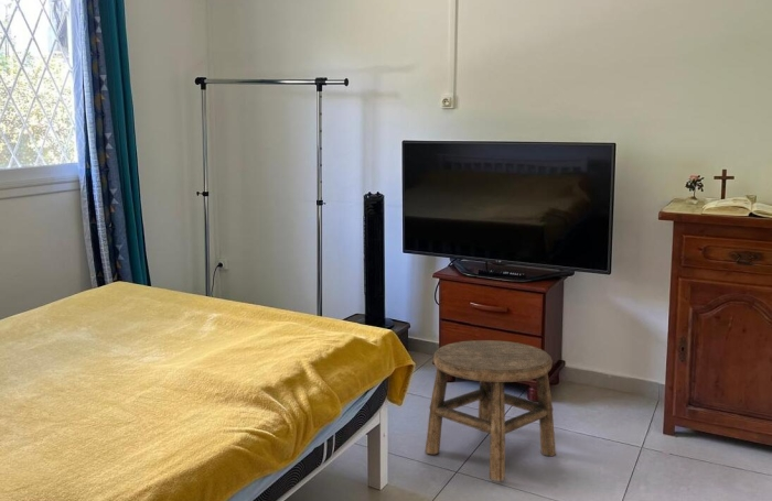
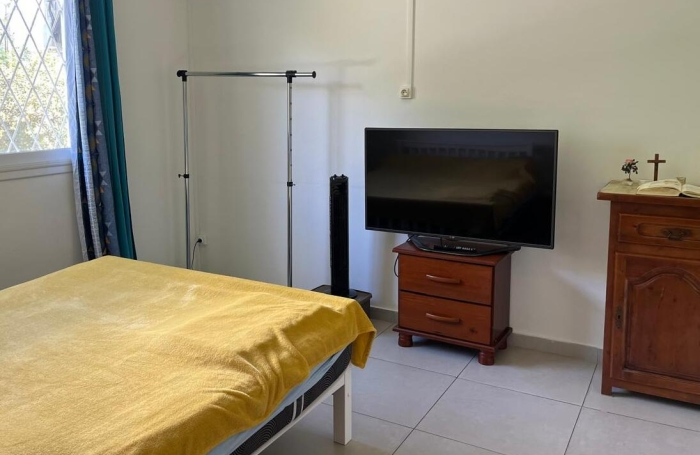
- stool (491, 403)
